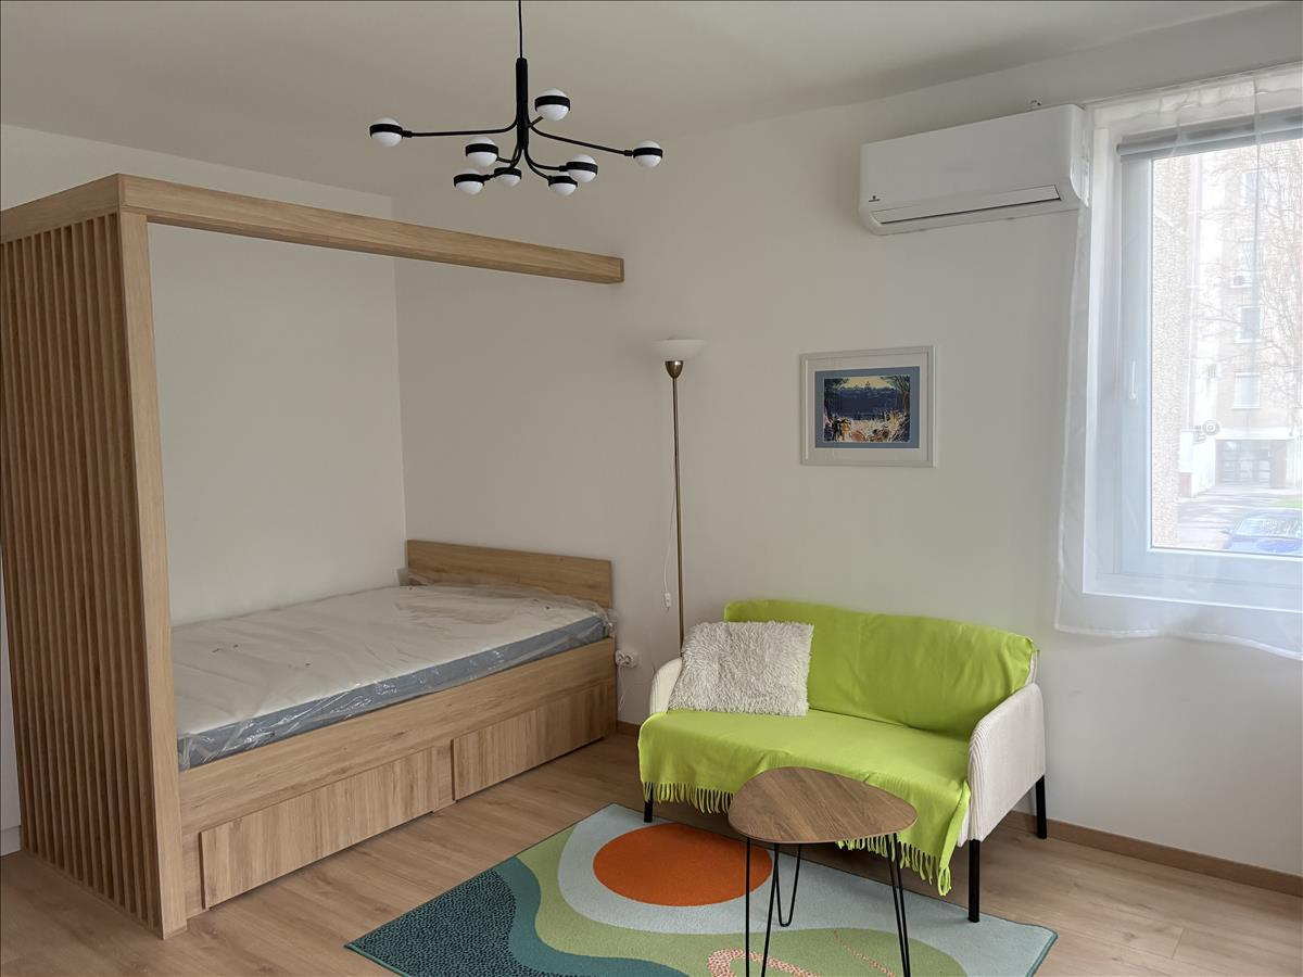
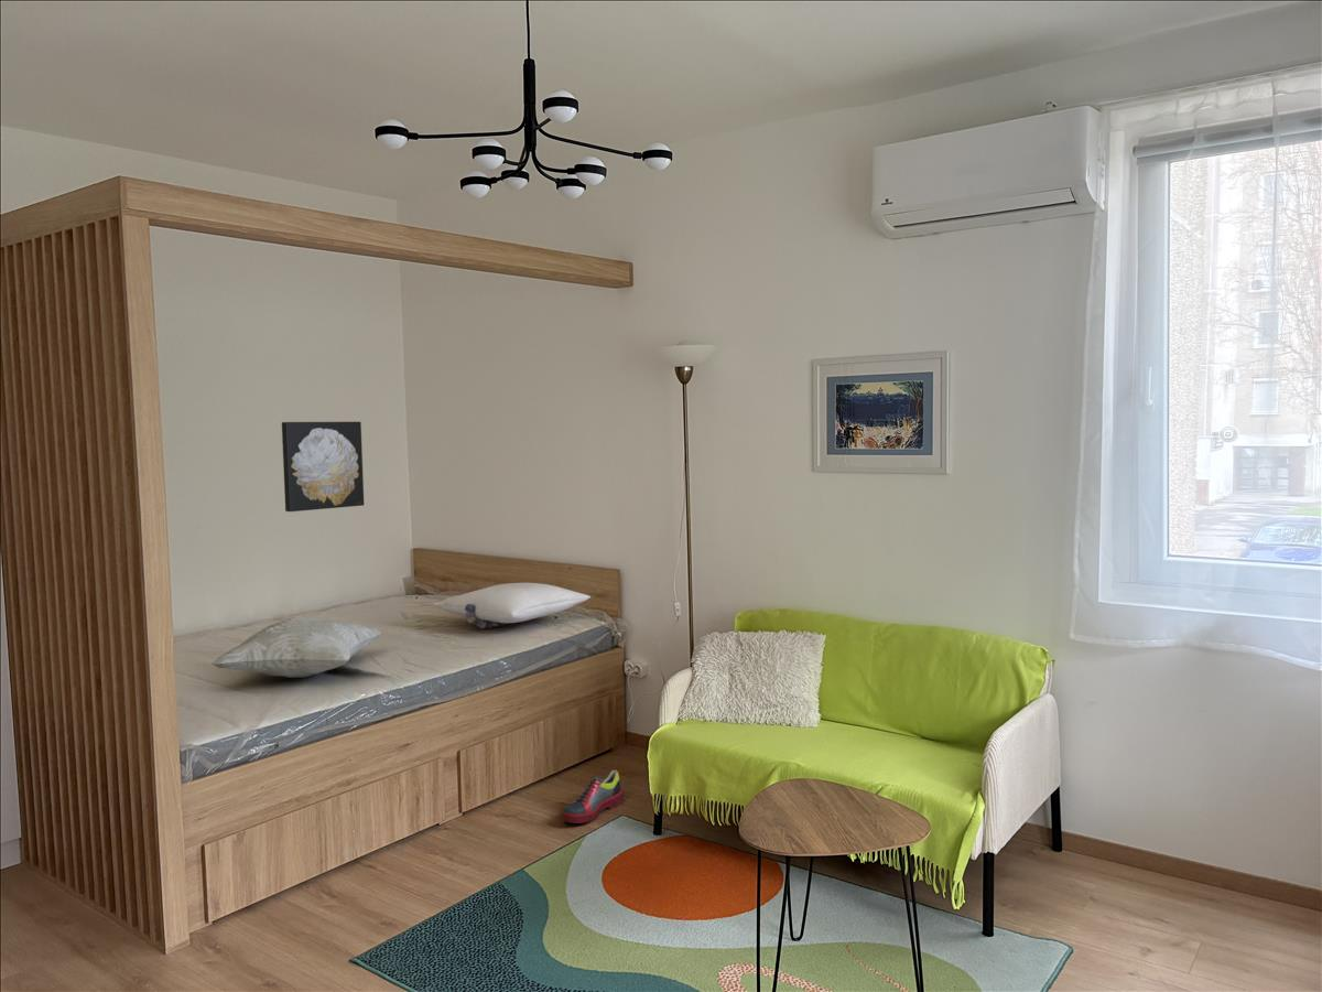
+ pillow (511, 604)
+ decorative pillow (302, 647)
+ shoe (592, 795)
+ wall art (324, 465)
